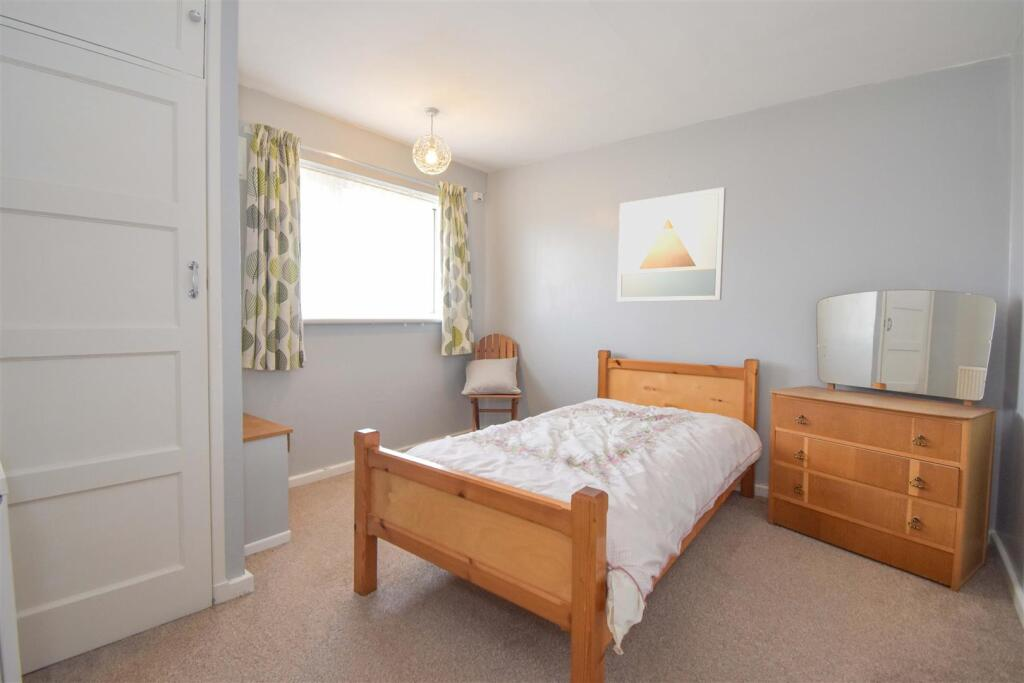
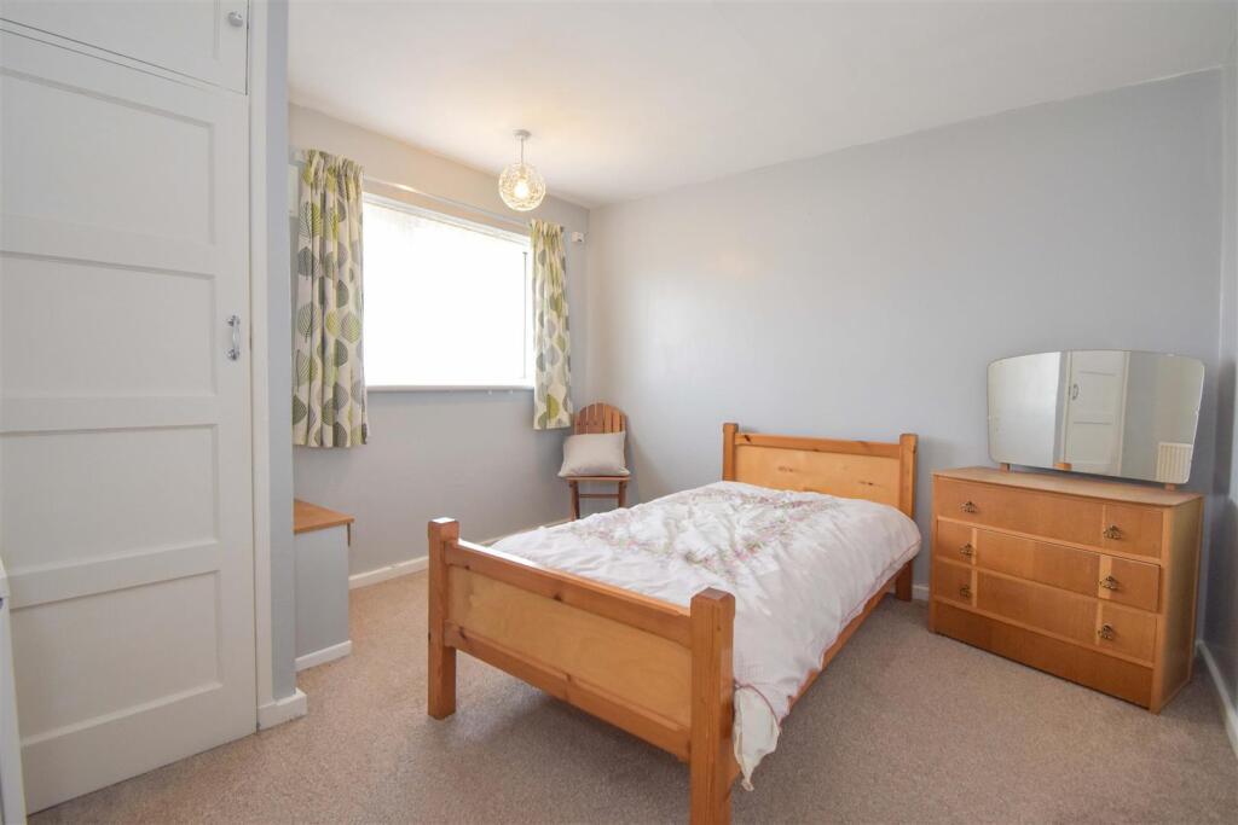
- wall art (667, 248)
